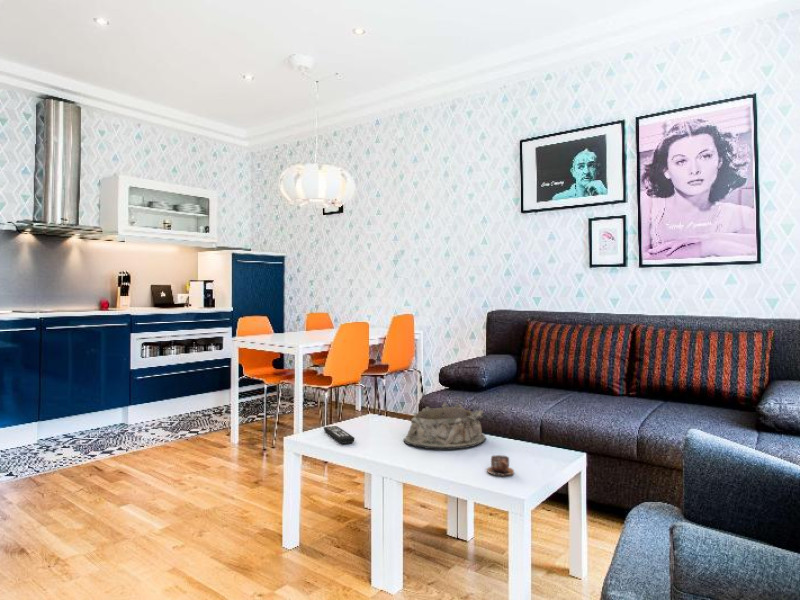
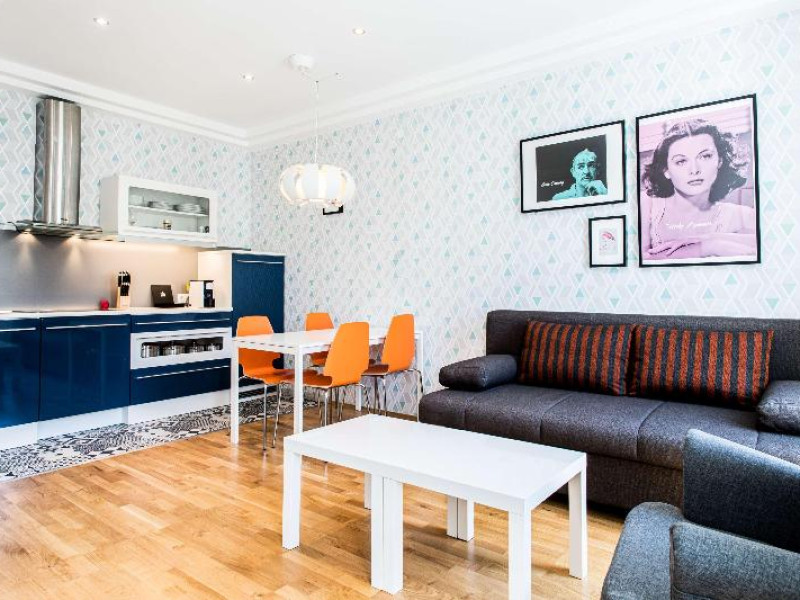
- remote control (338, 434)
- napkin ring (446, 424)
- cup (500, 465)
